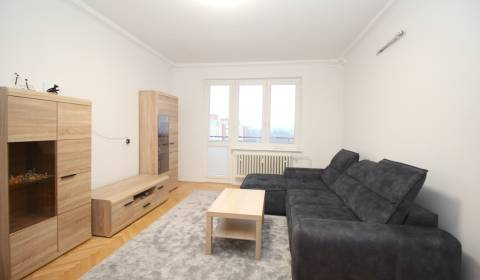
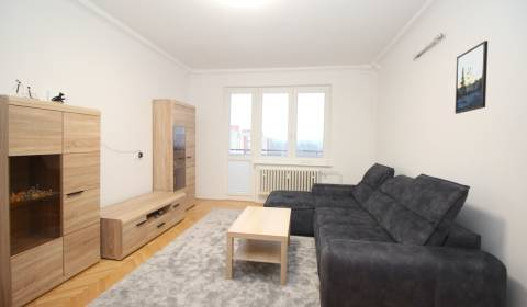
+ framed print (470, 80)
